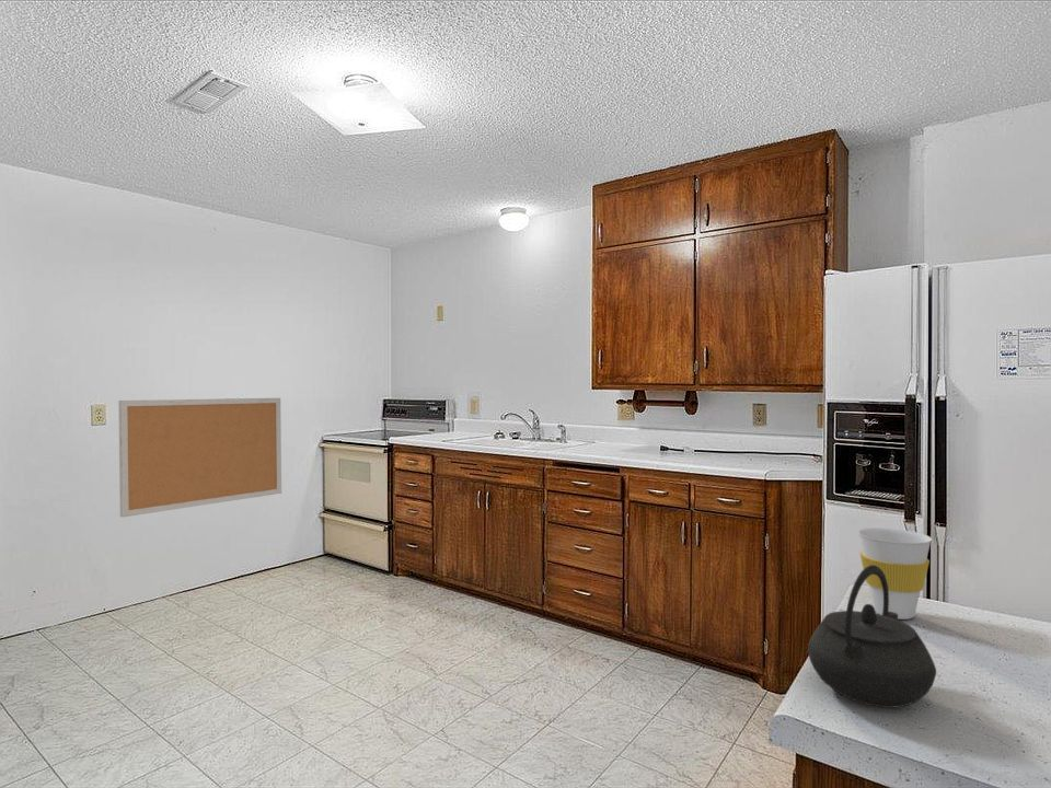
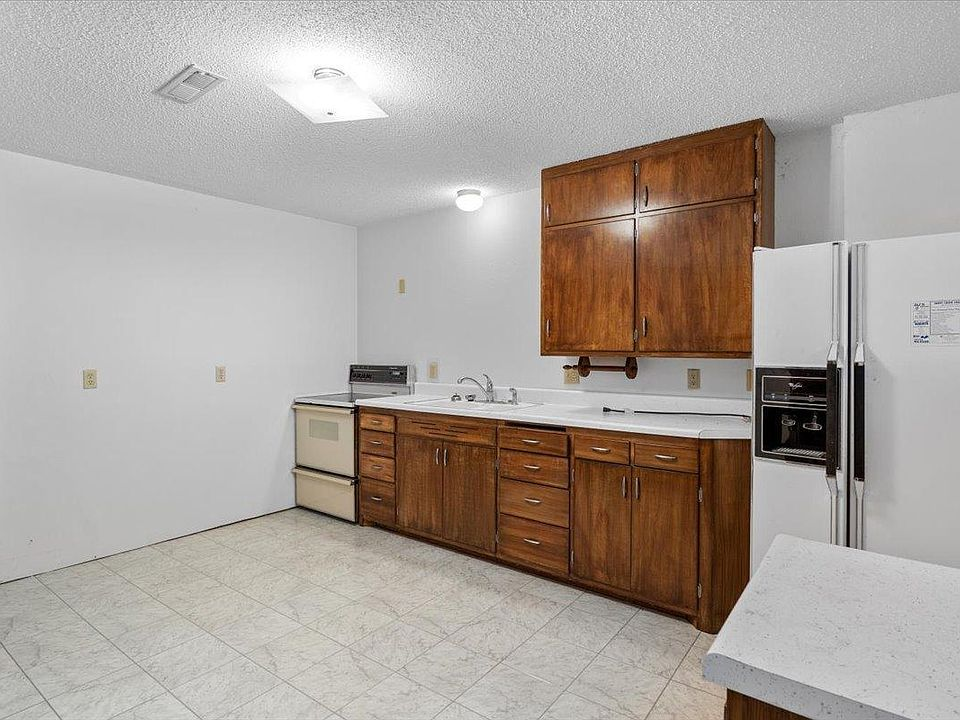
- bulletin board (208, 451)
- cup (893, 573)
- kettle (871, 626)
